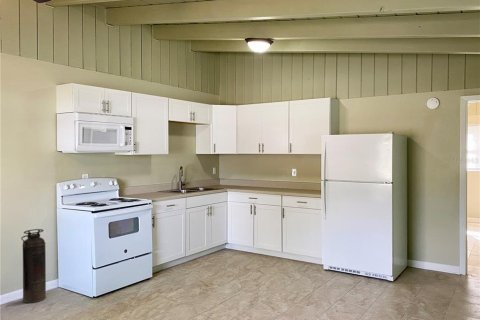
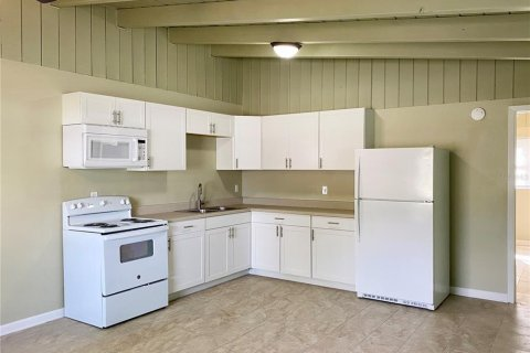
- fire extinguisher (32, 265)
